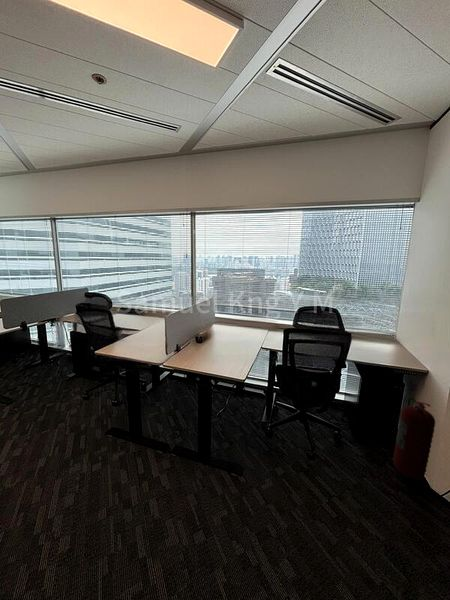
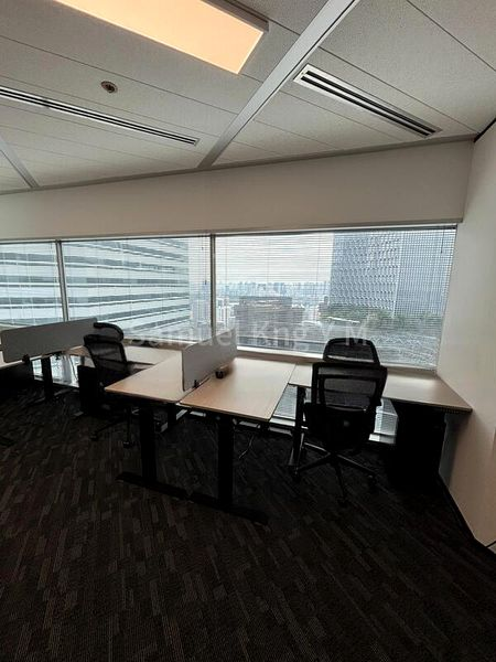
- fire extinguisher (411, 430)
